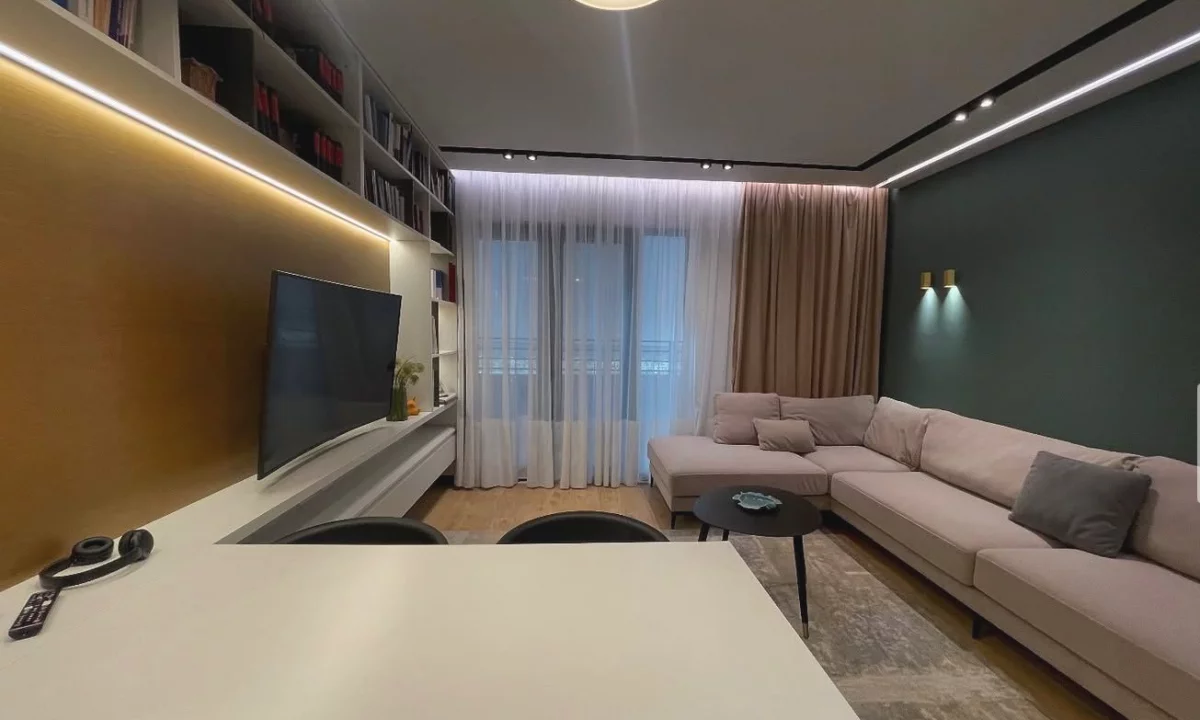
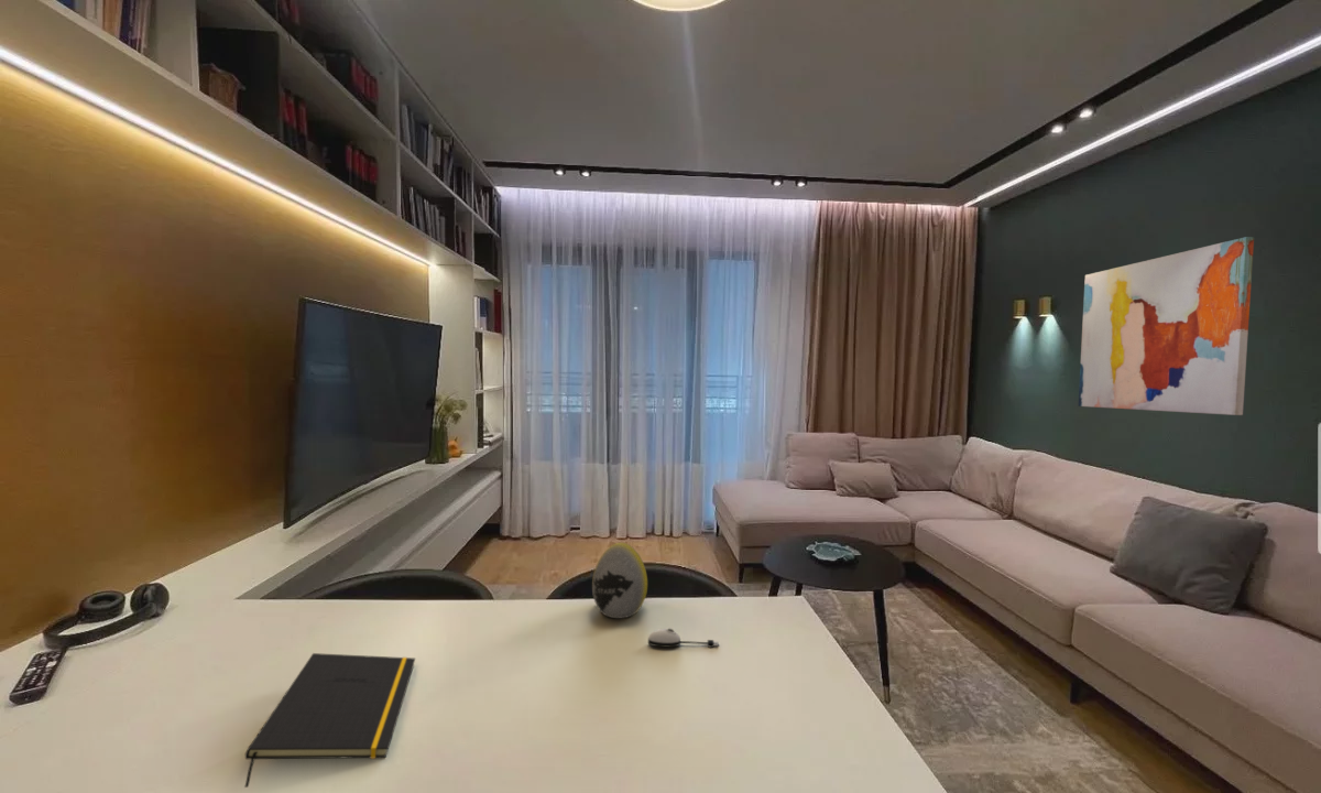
+ wall art (1151, 335)
+ decorative egg (620, 576)
+ computer mouse (679, 637)
+ notepad (345, 699)
